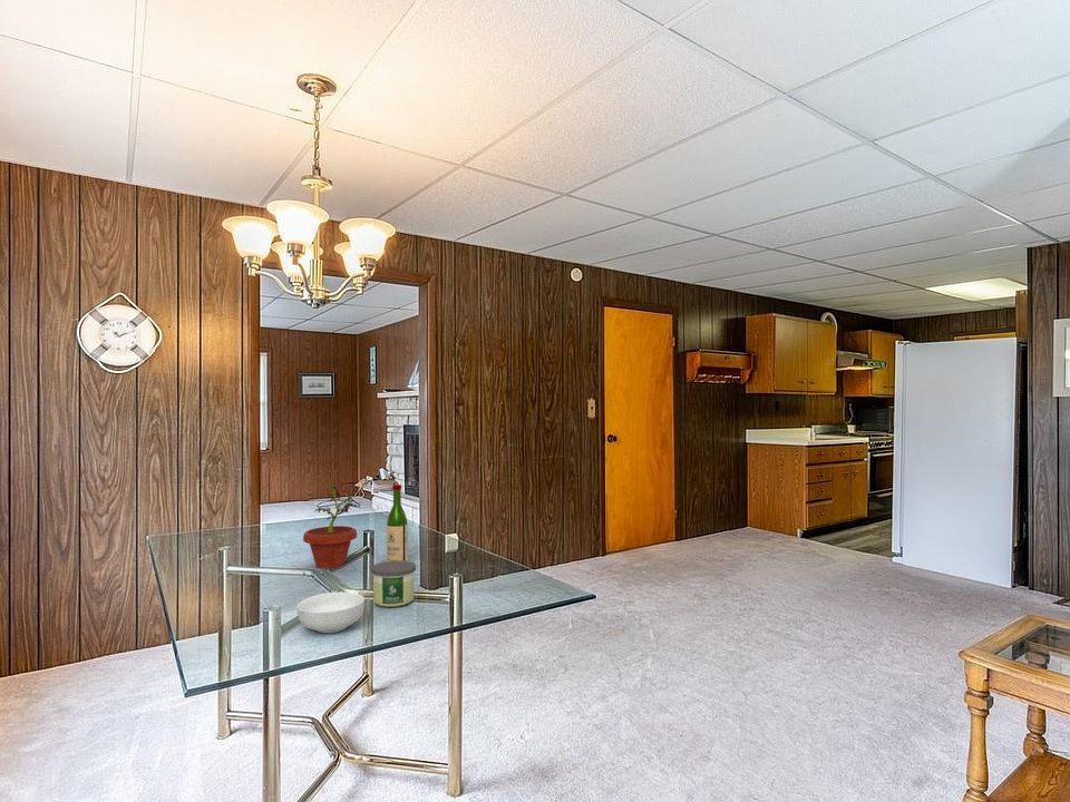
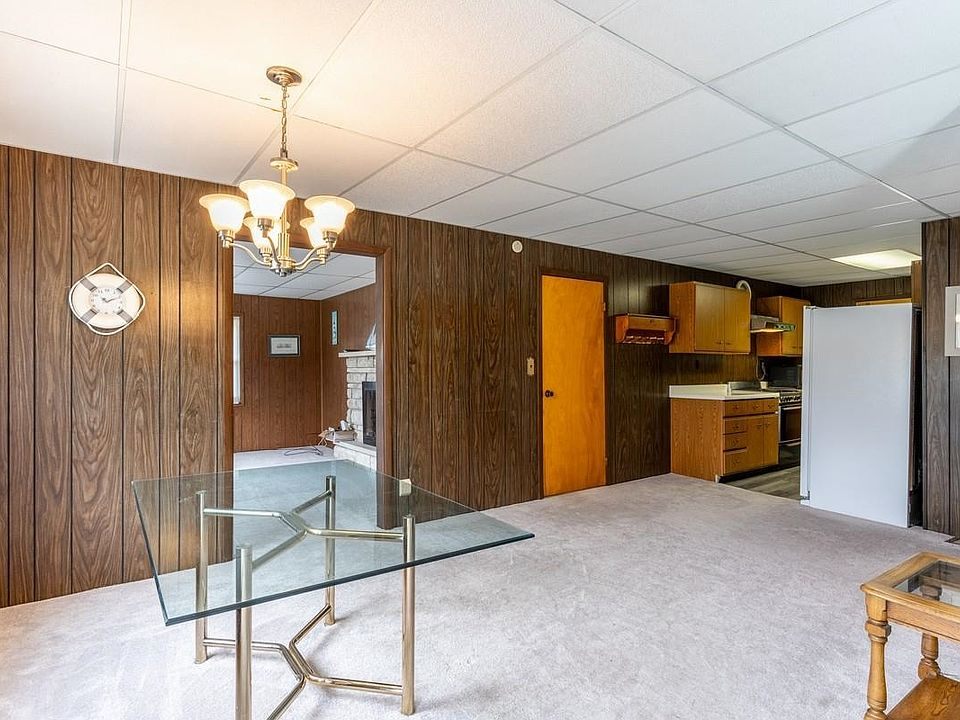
- potted plant (332, 525)
- cereal bowl (331, 614)
- candle (393, 584)
- wine bottle (397, 525)
